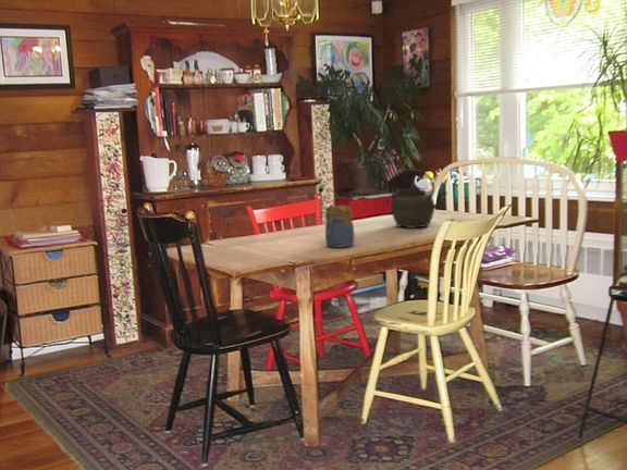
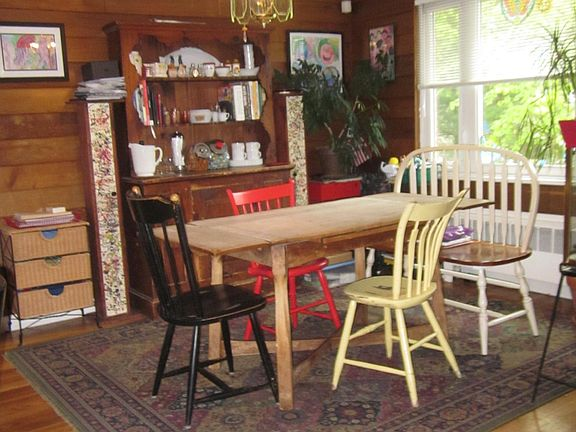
- kettle (417, 197)
- jar (337, 225)
